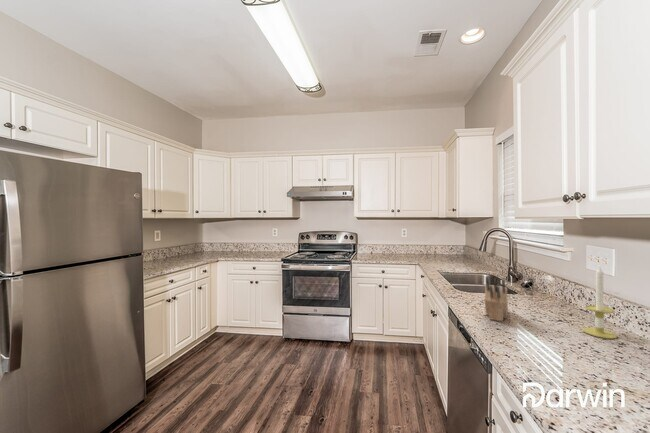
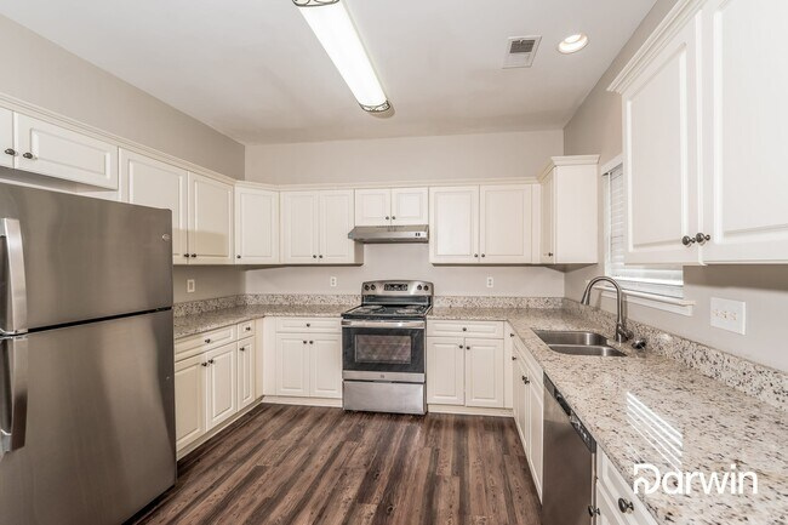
- candle (599, 299)
- knife block (496, 295)
